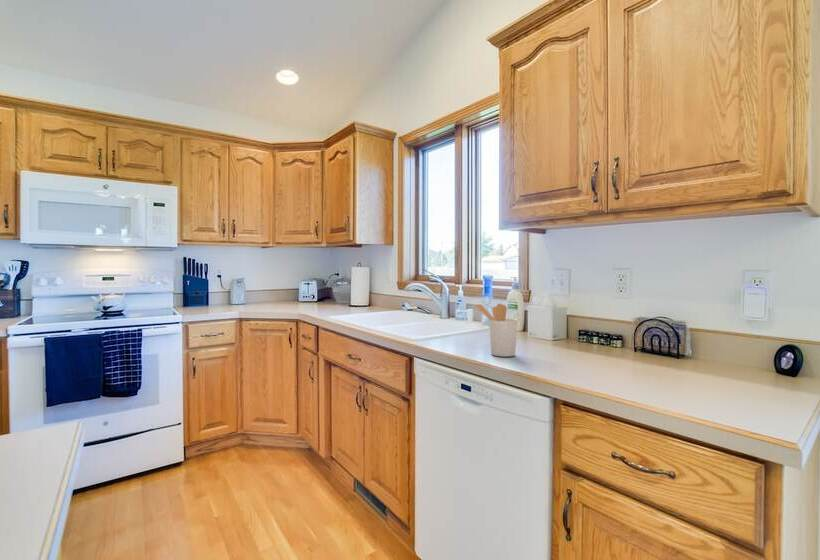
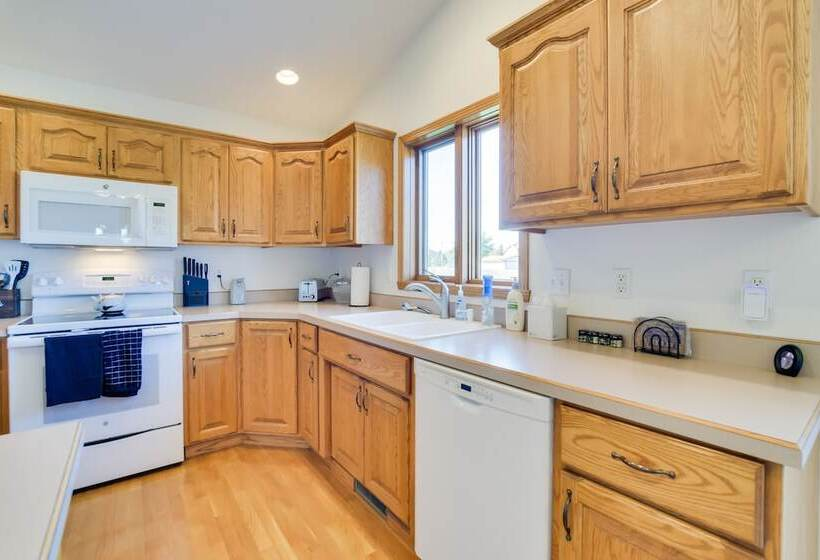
- utensil holder (495, 328)
